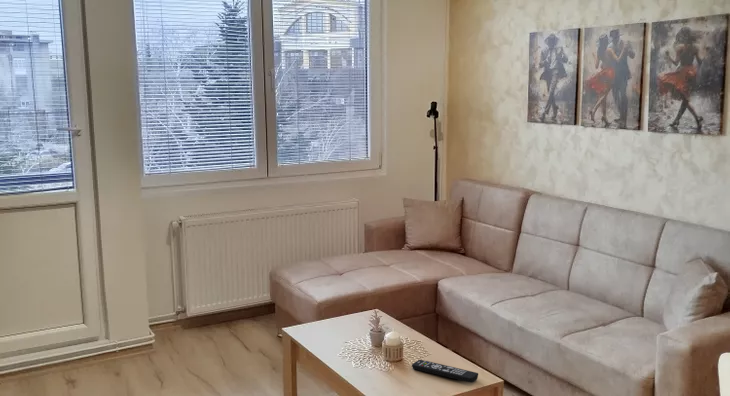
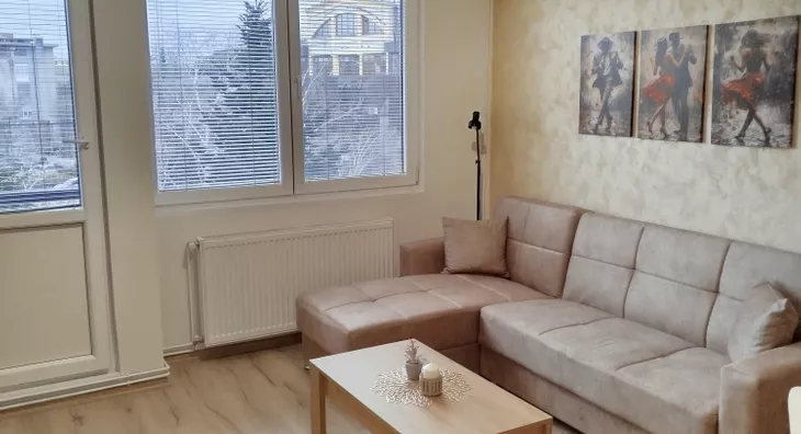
- remote control (444, 371)
